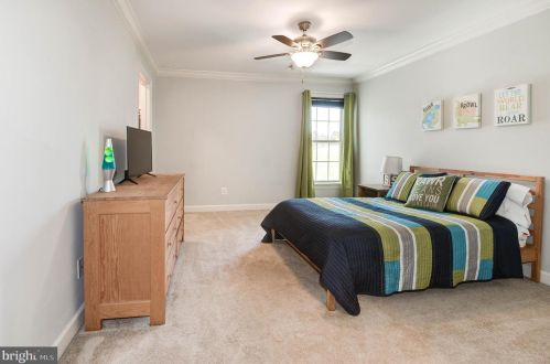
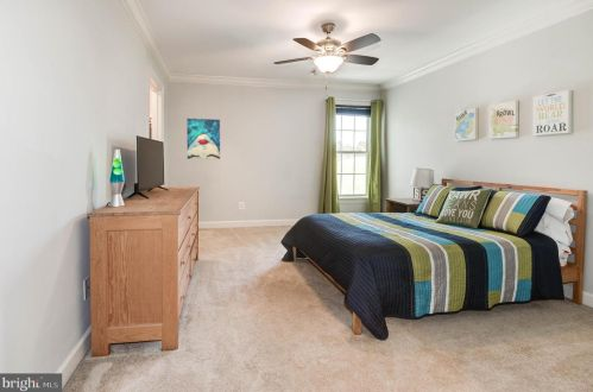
+ wall art (203, 139)
